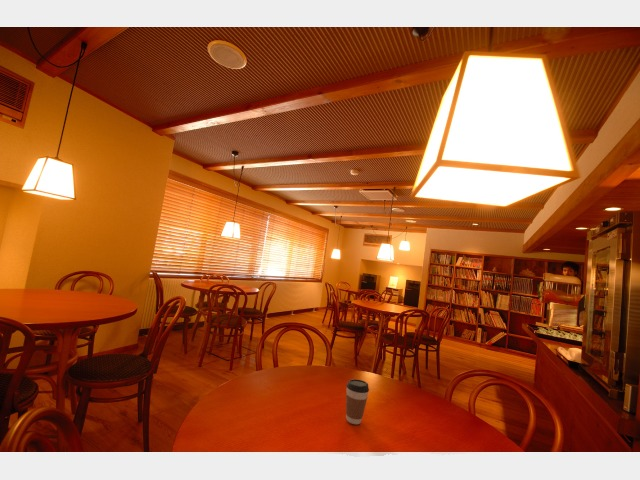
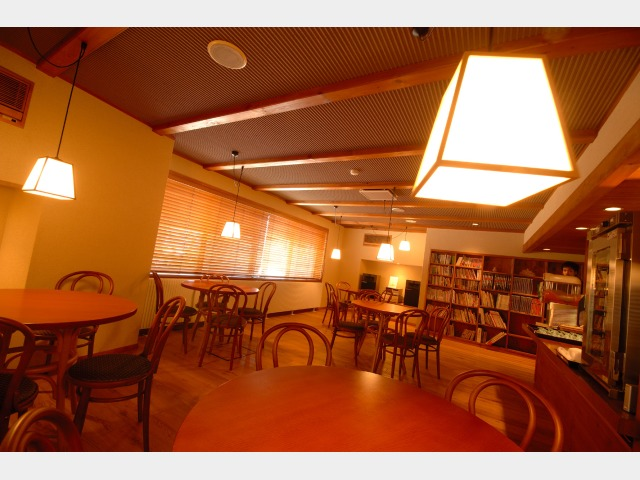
- coffee cup (355, 401)
